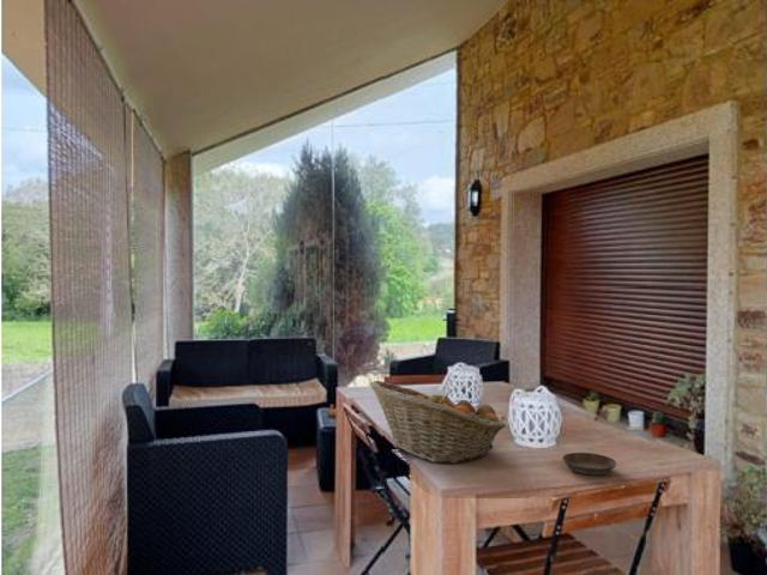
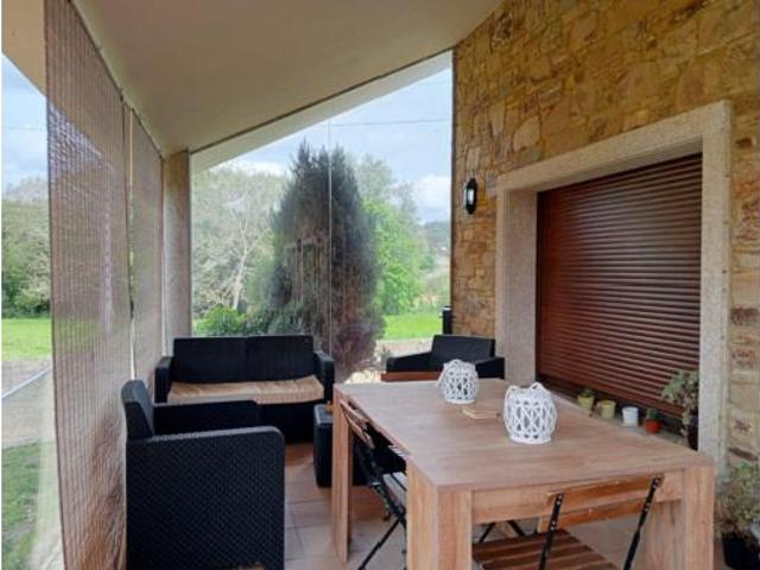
- saucer (588, 464)
- fruit basket (434, 414)
